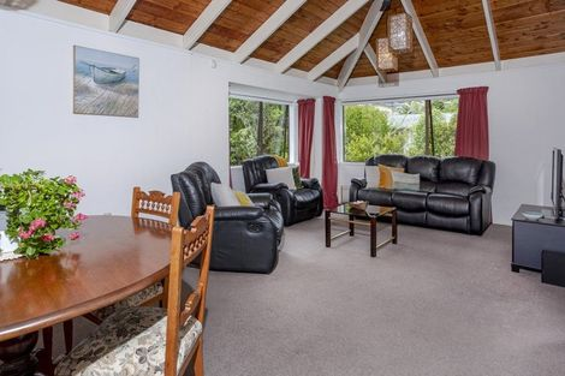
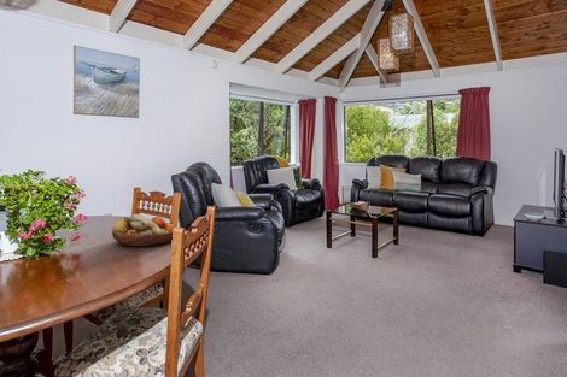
+ fruit bowl (147, 226)
